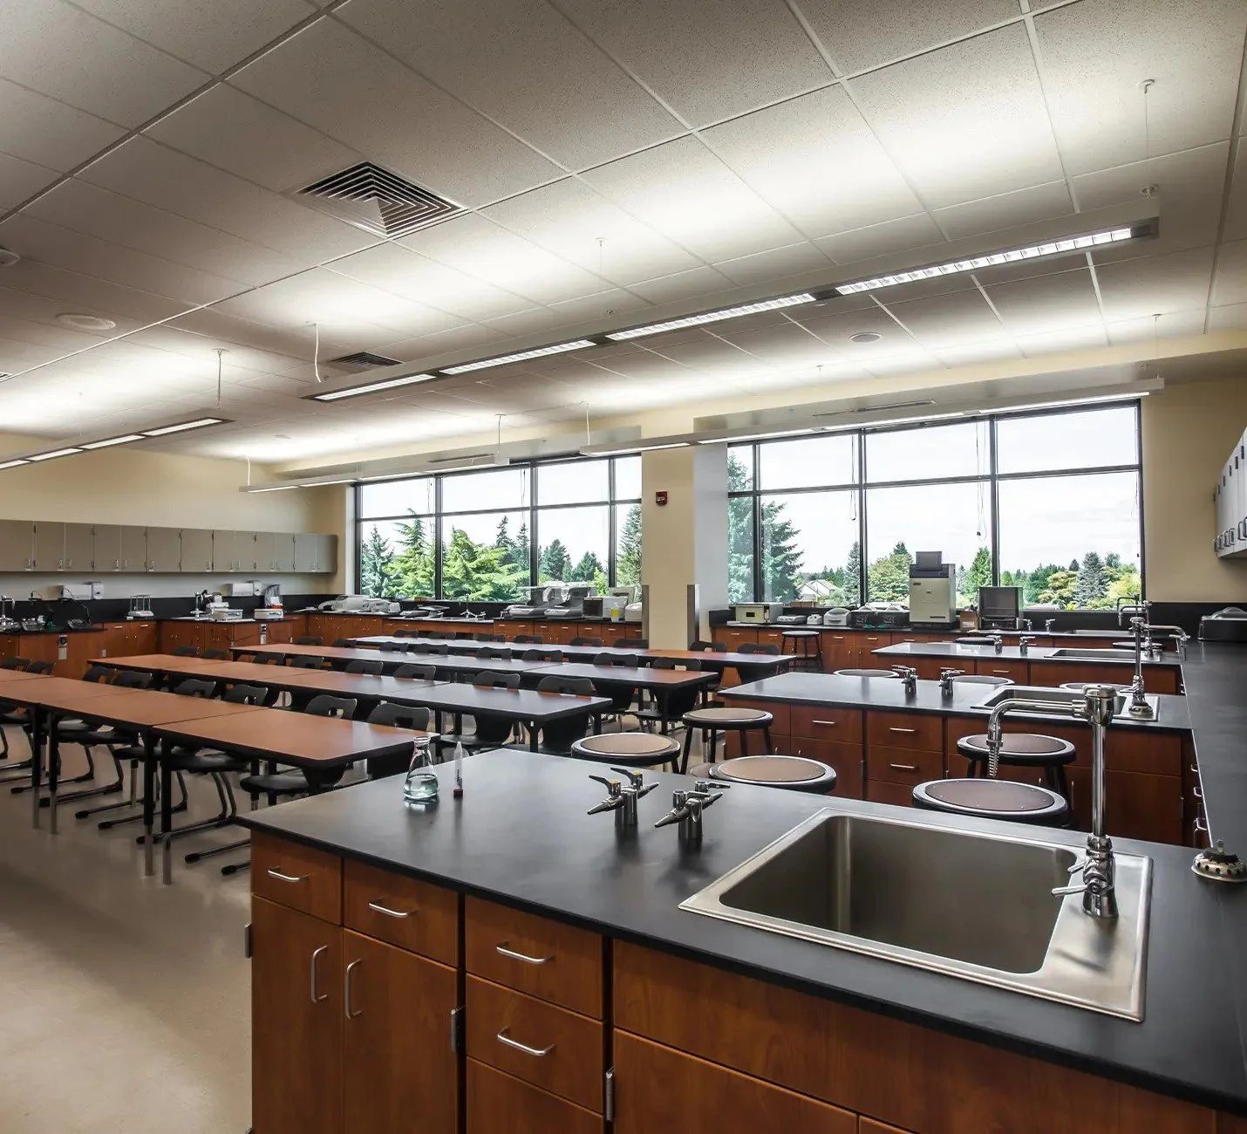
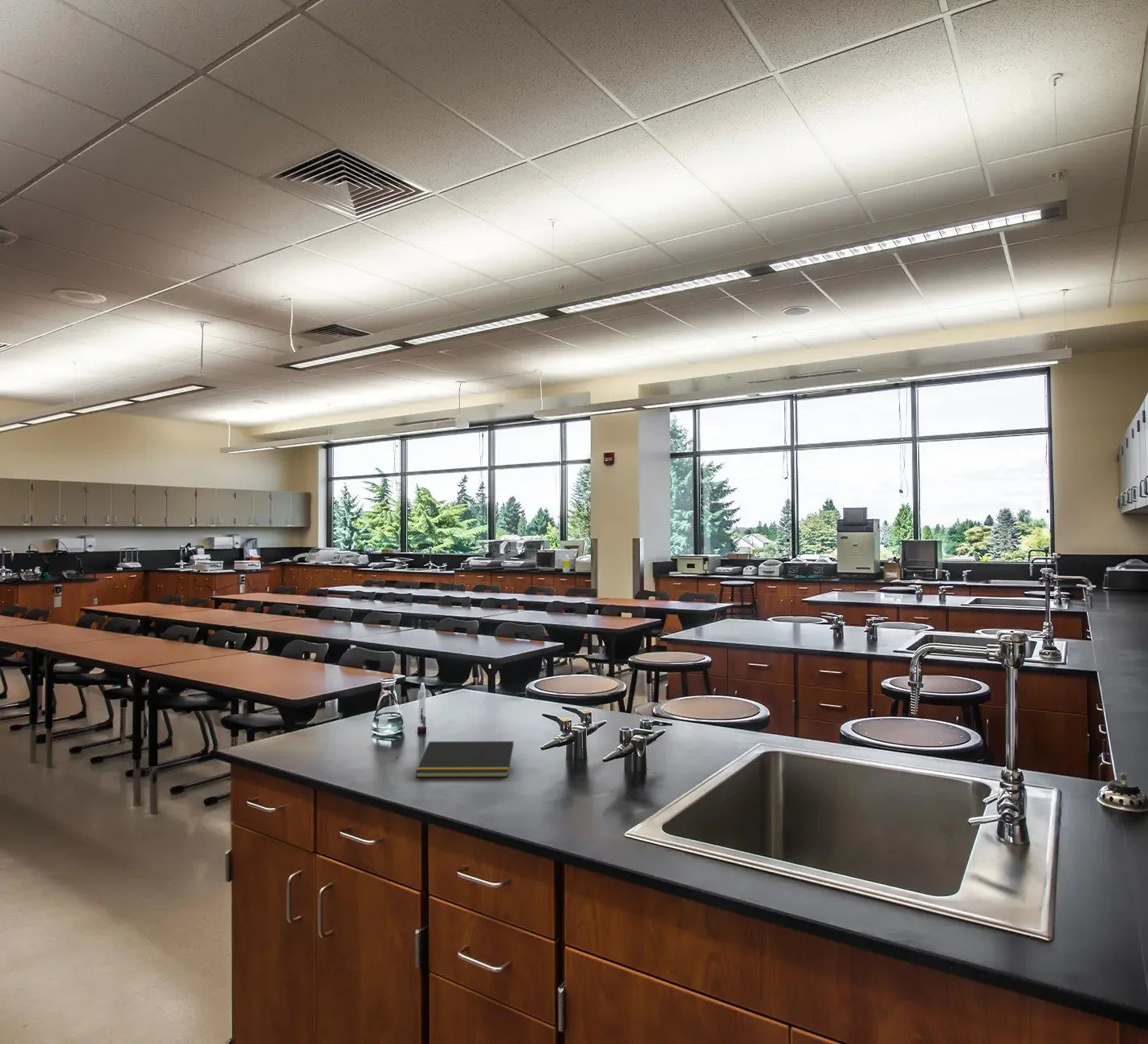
+ notepad (466, 758)
